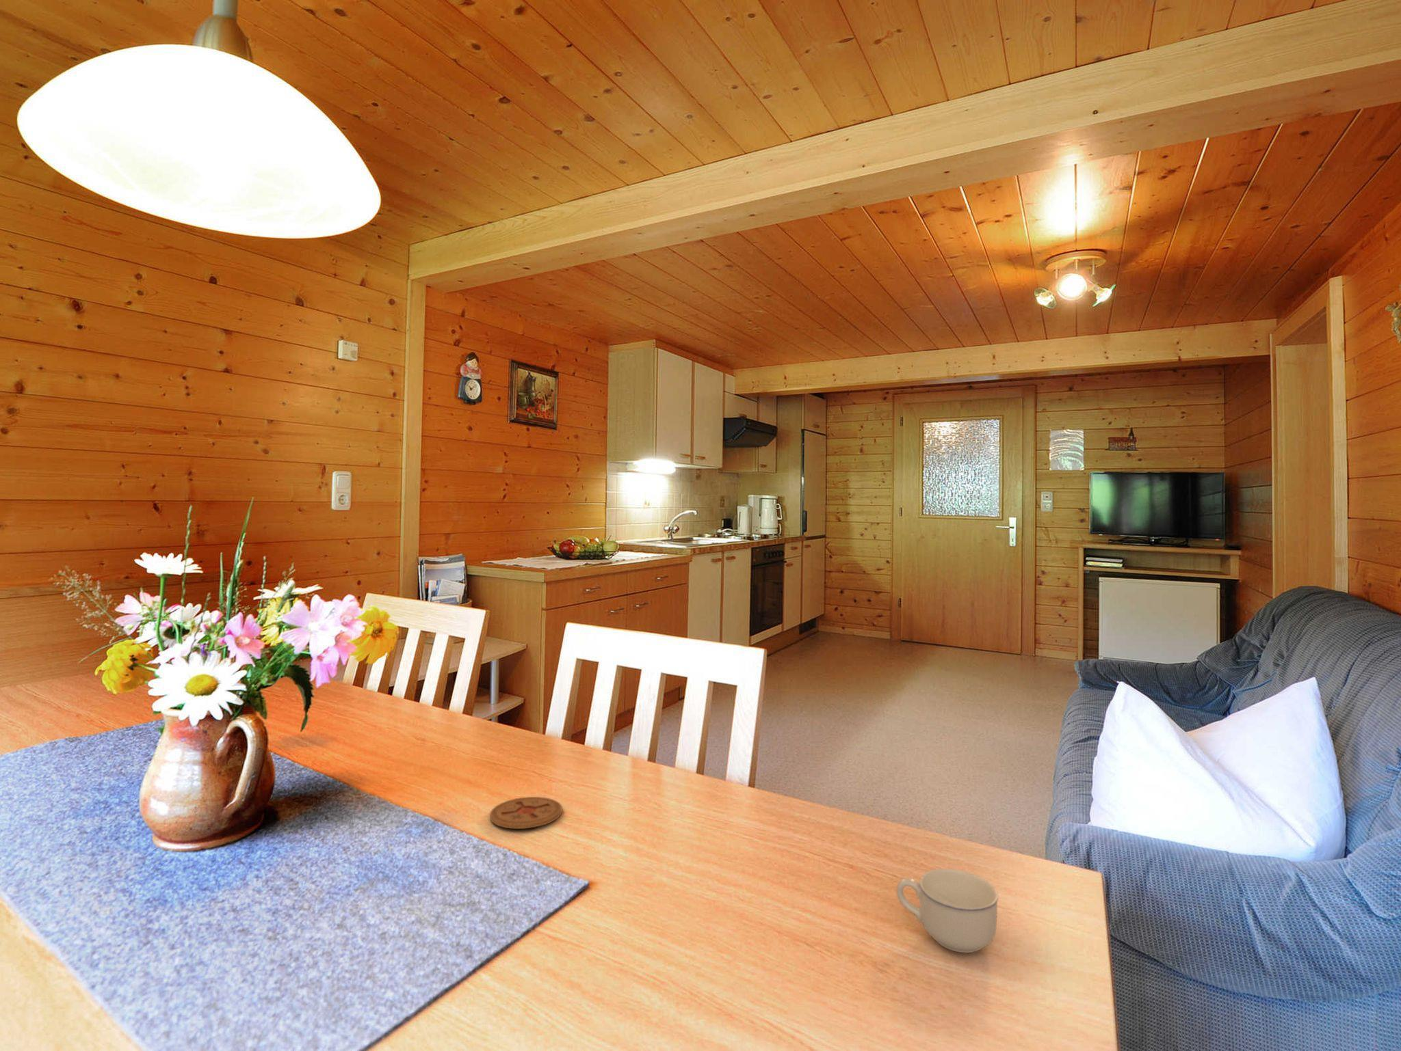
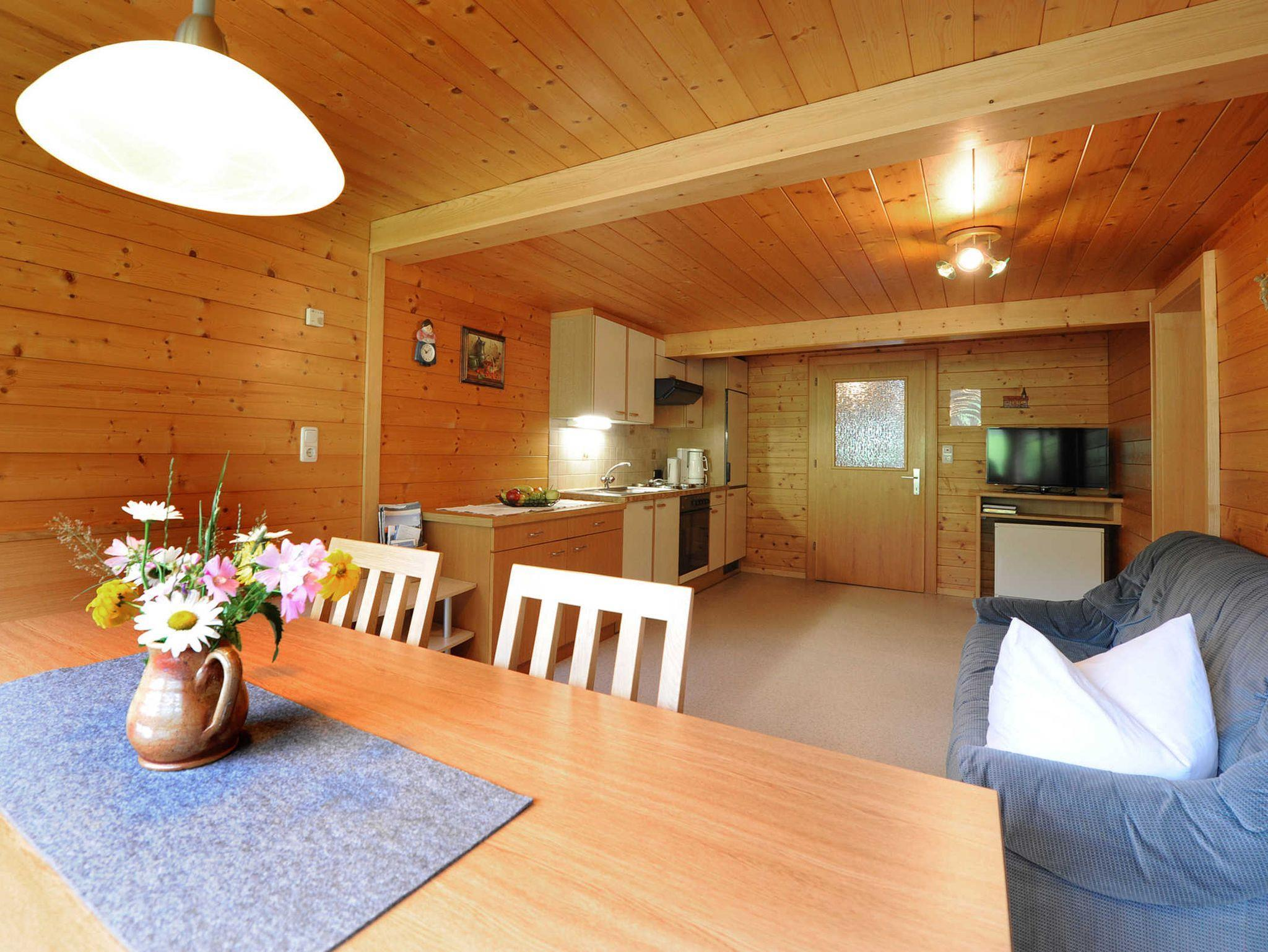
- coaster (526, 811)
- cup (946, 910)
